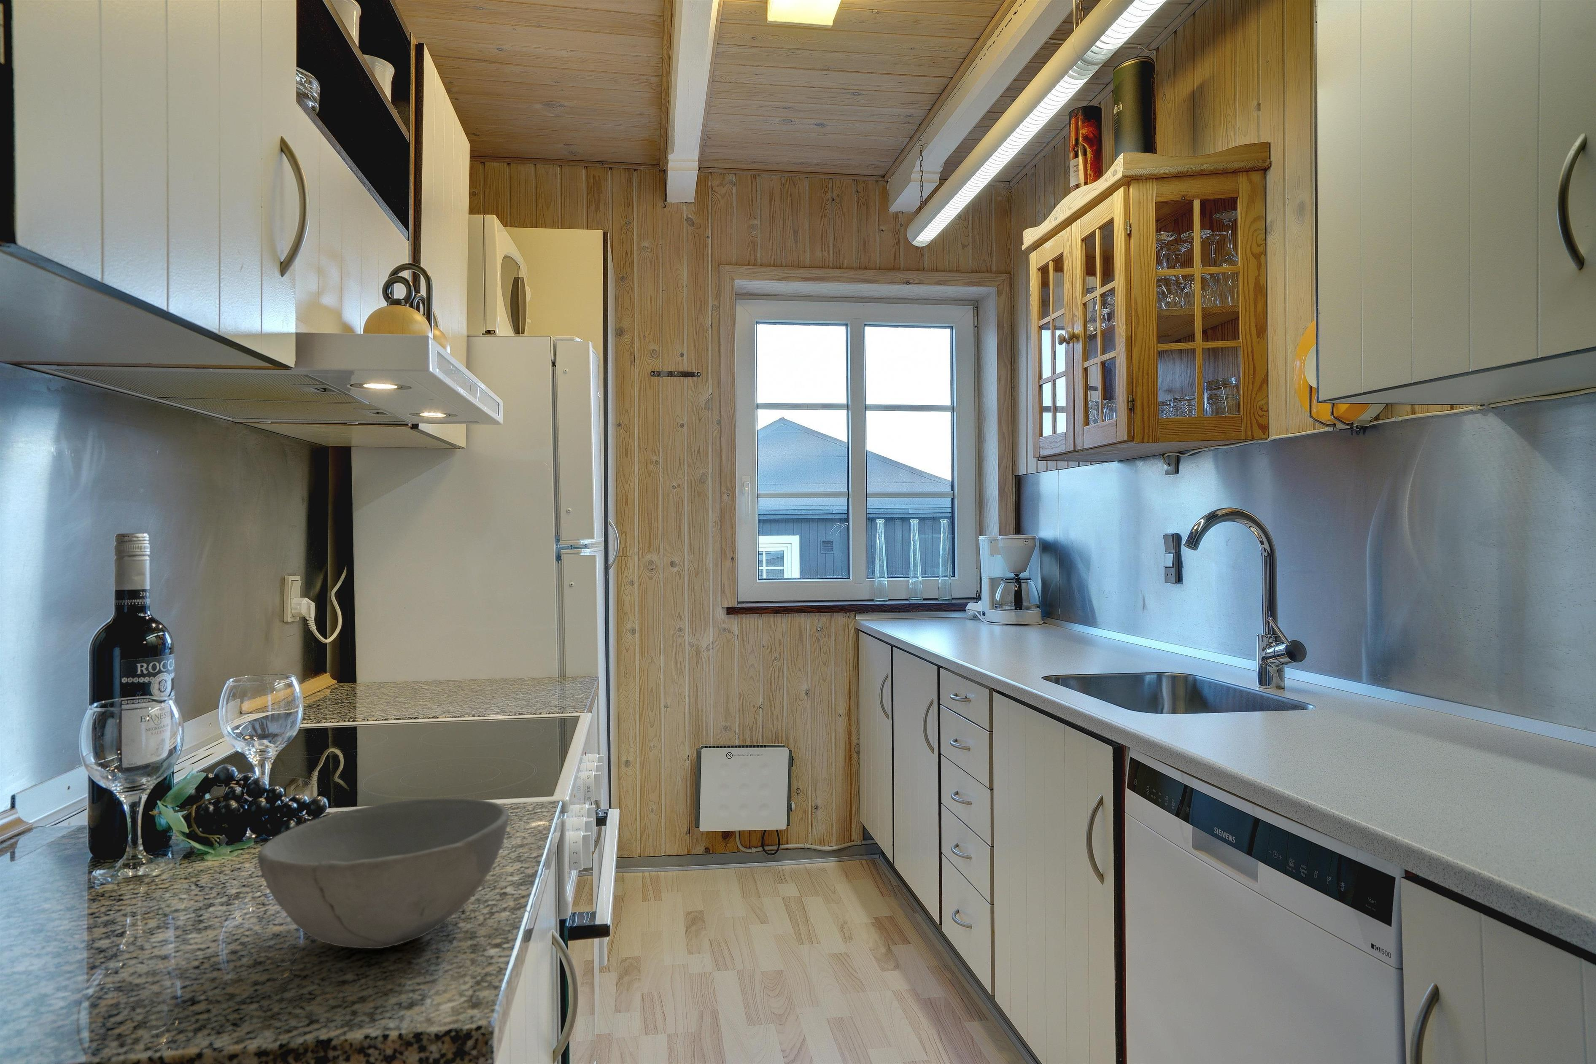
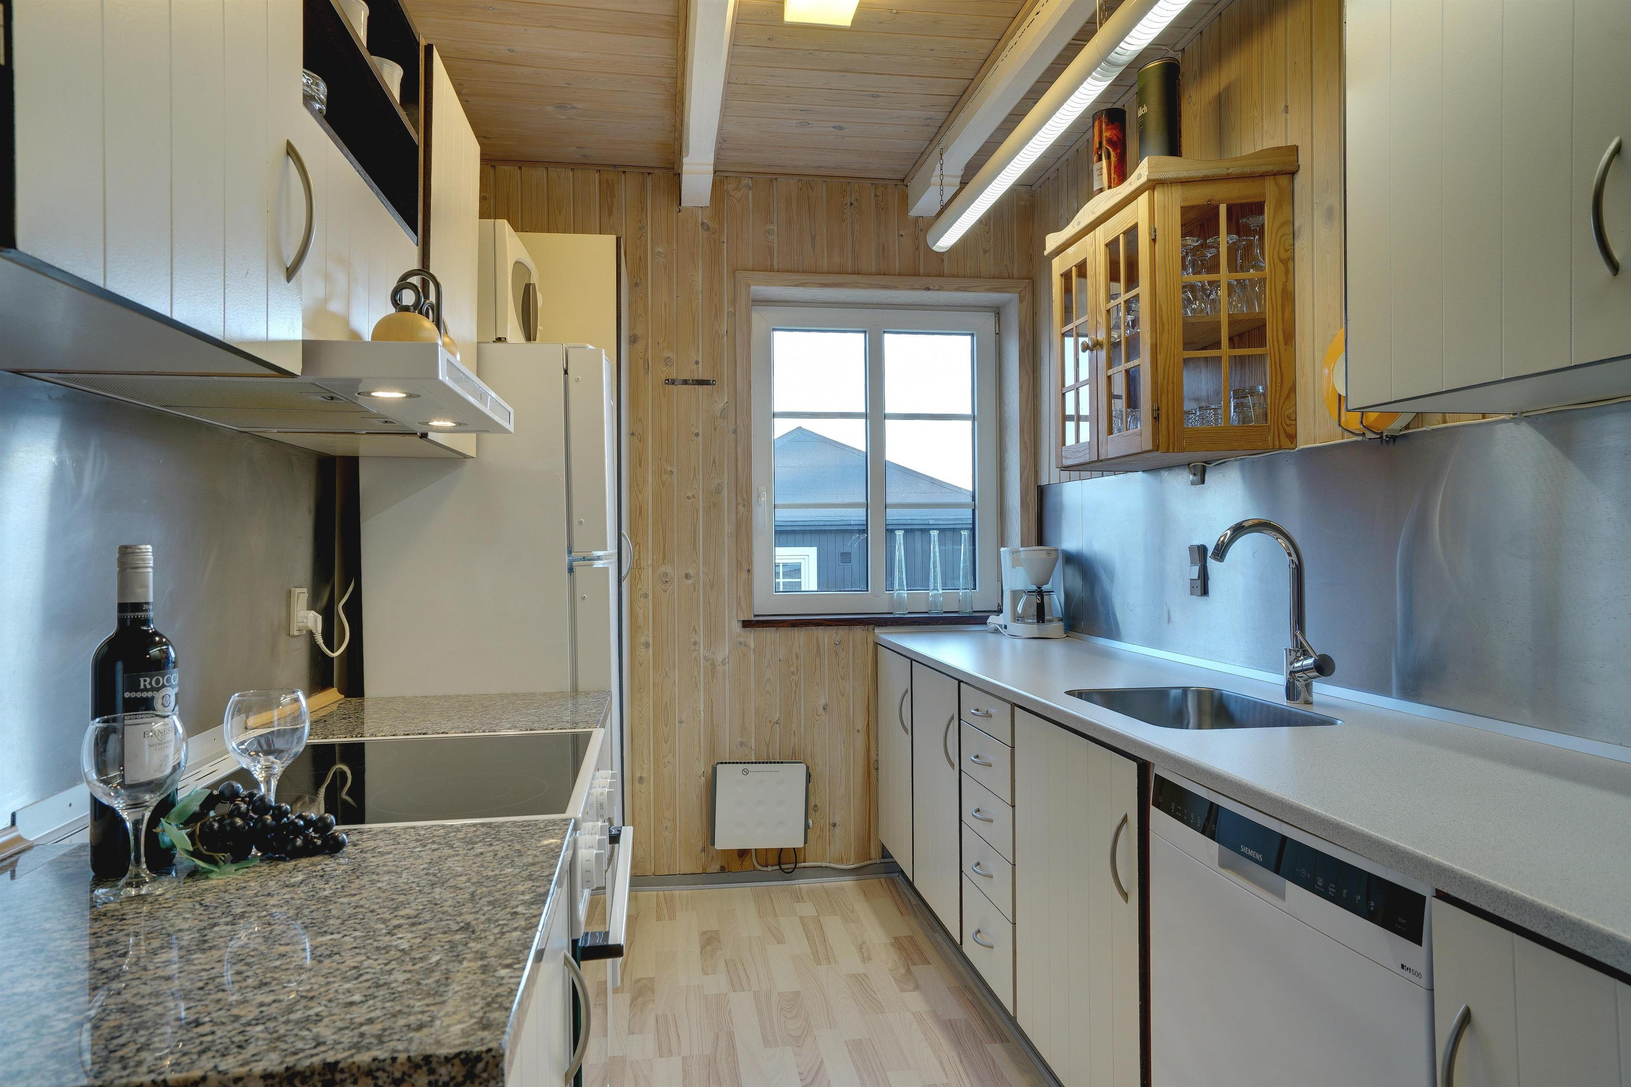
- bowl (391, 876)
